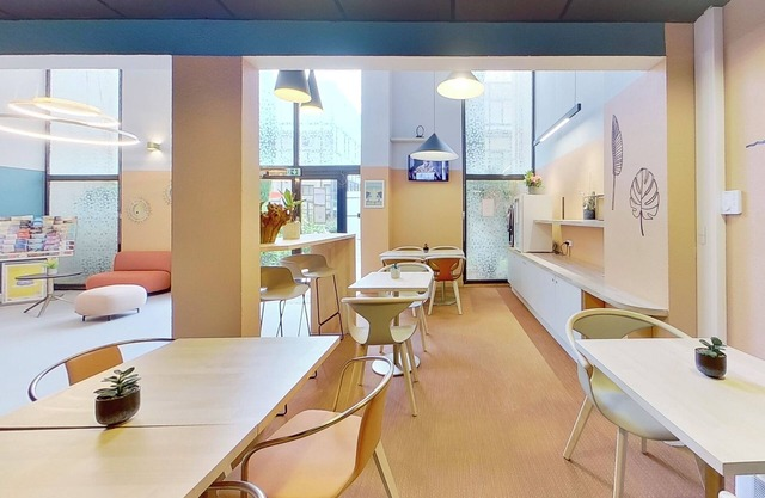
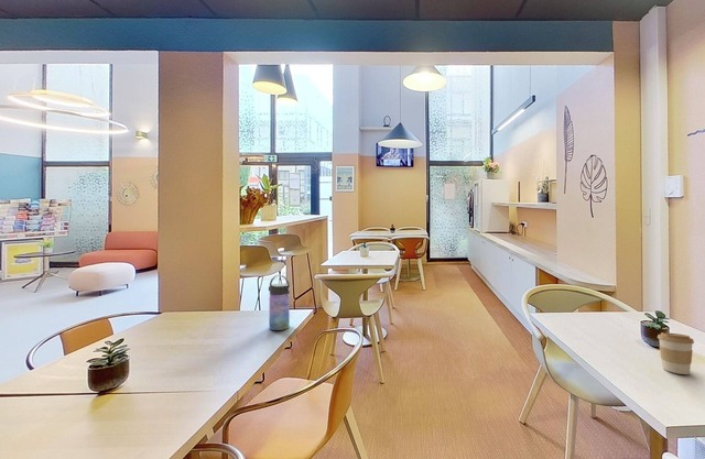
+ water bottle (279, 300)
+ coffee cup (675, 351)
